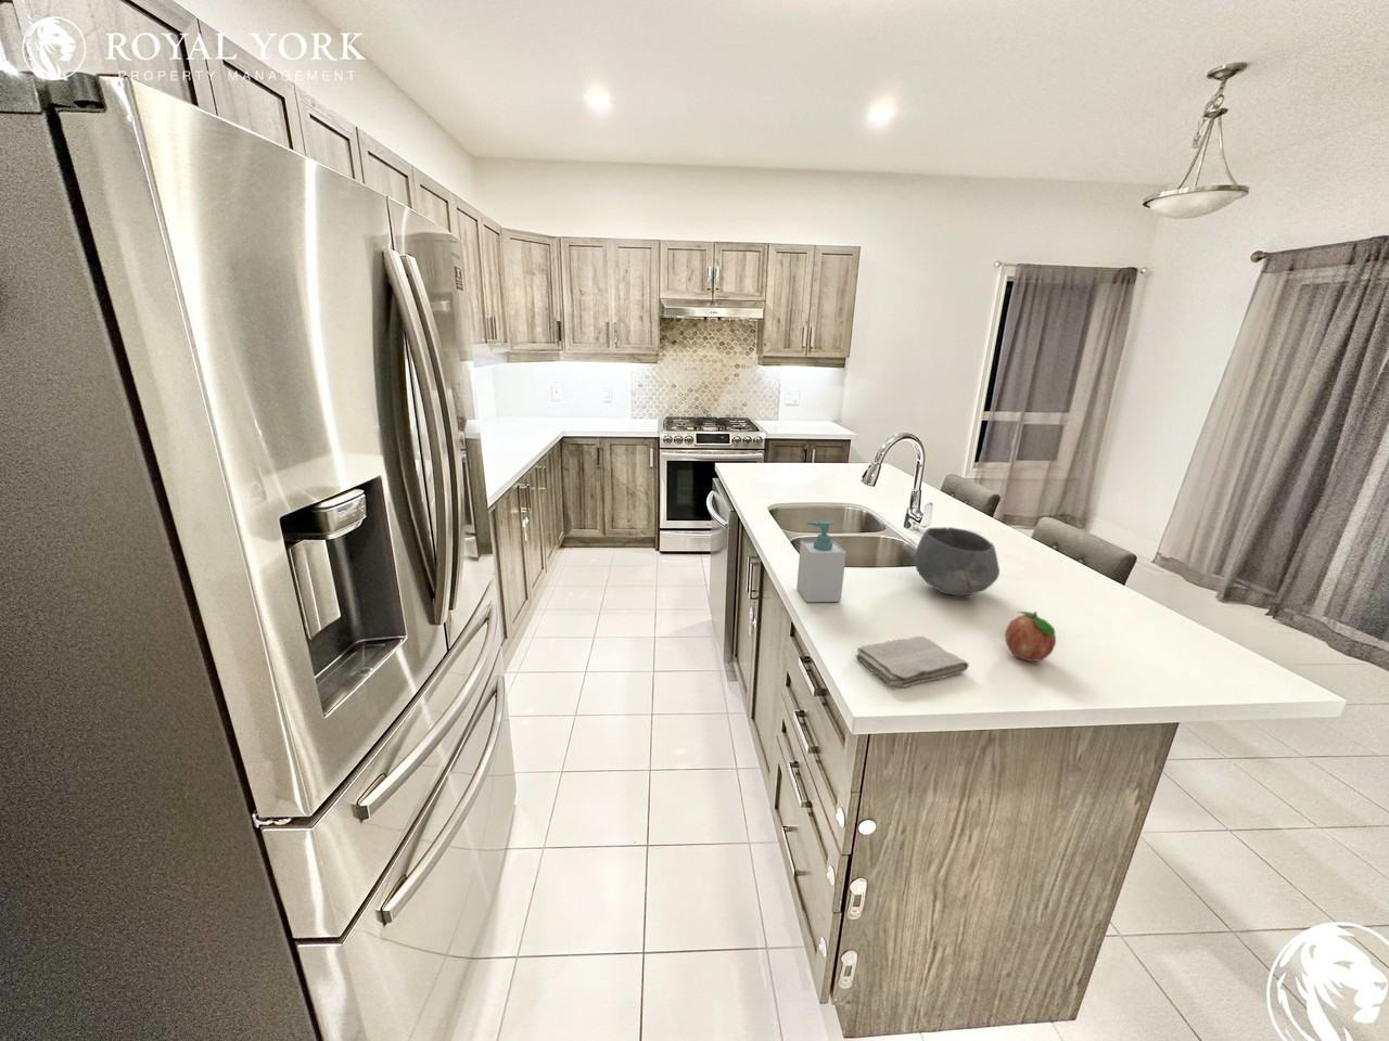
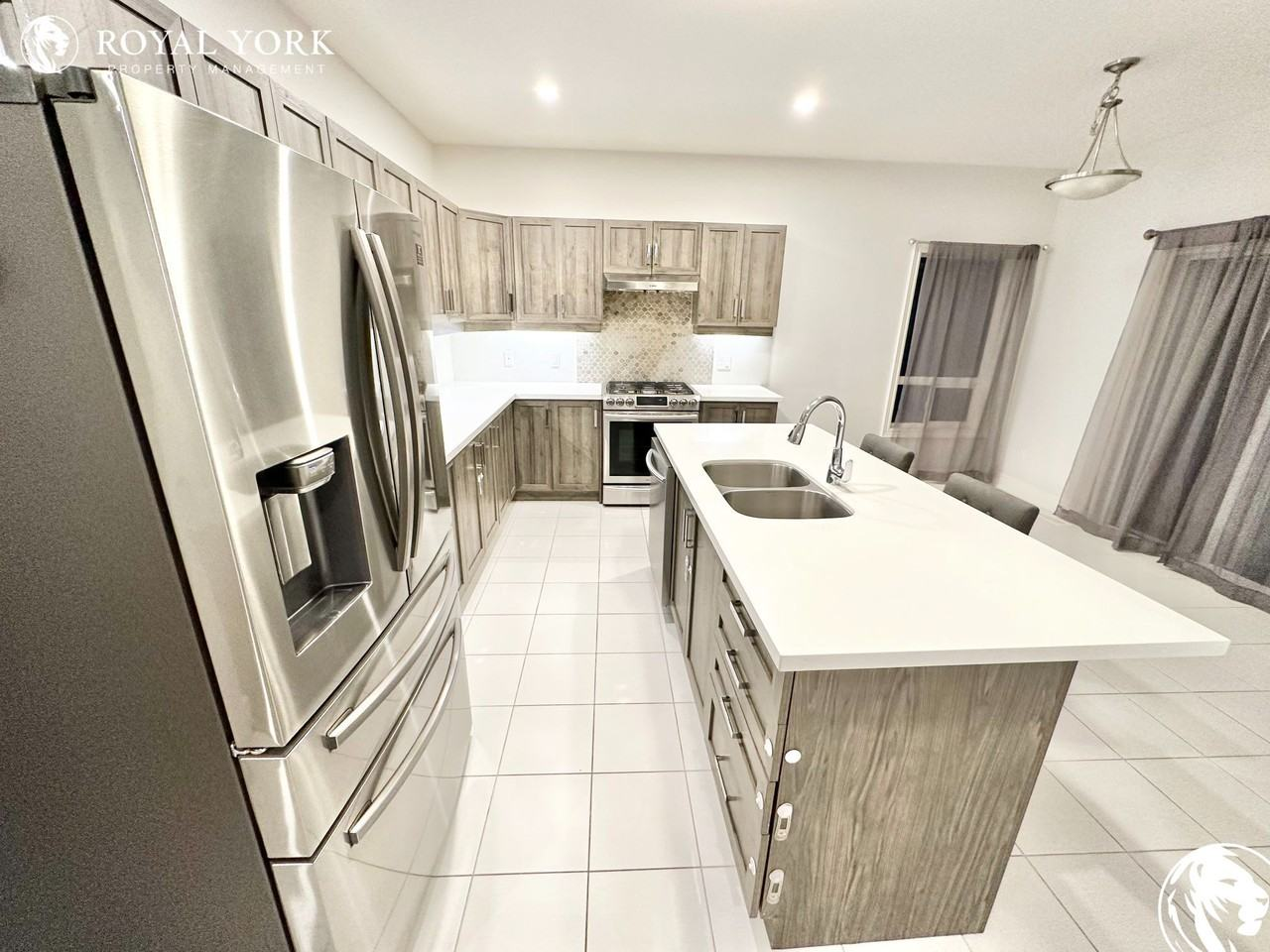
- washcloth (909, 658)
- bowl (953, 563)
- soap bottle (820, 559)
- fruit (1030, 634)
